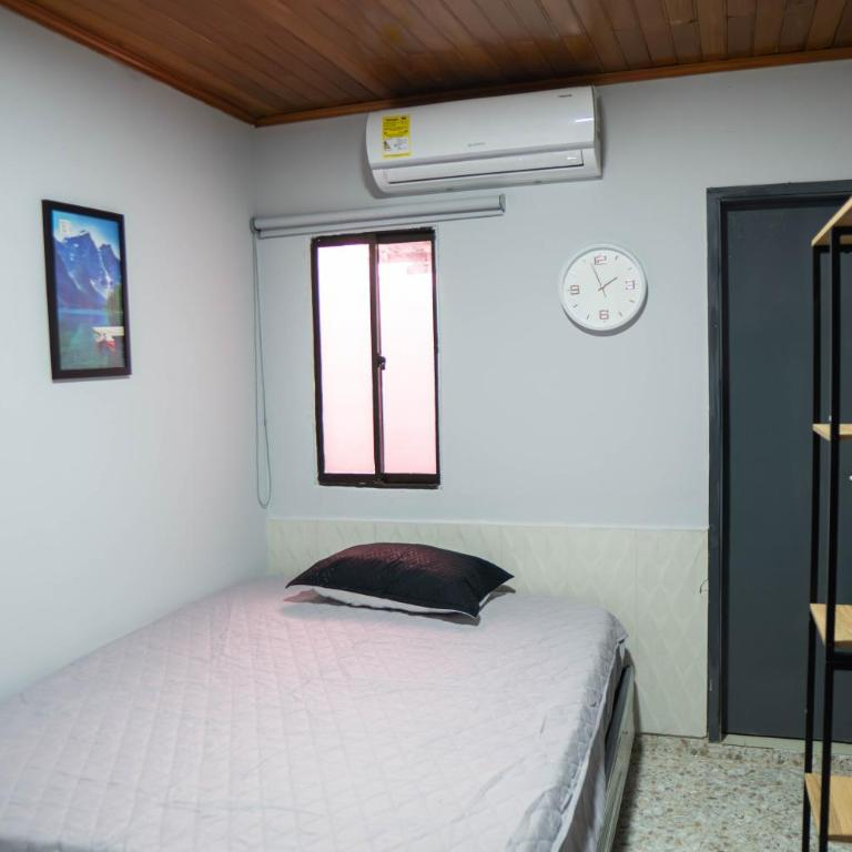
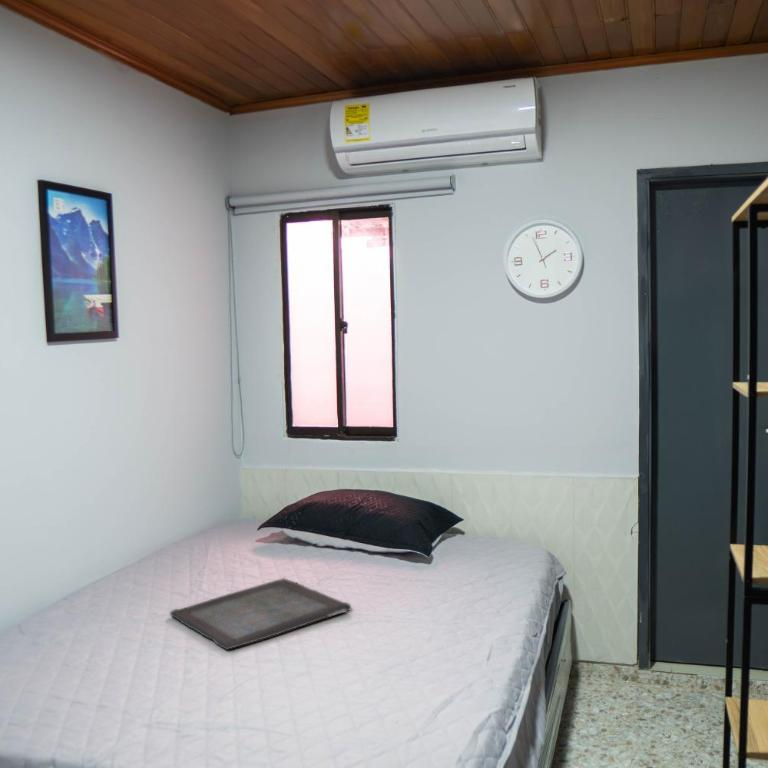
+ serving tray (259, 609)
